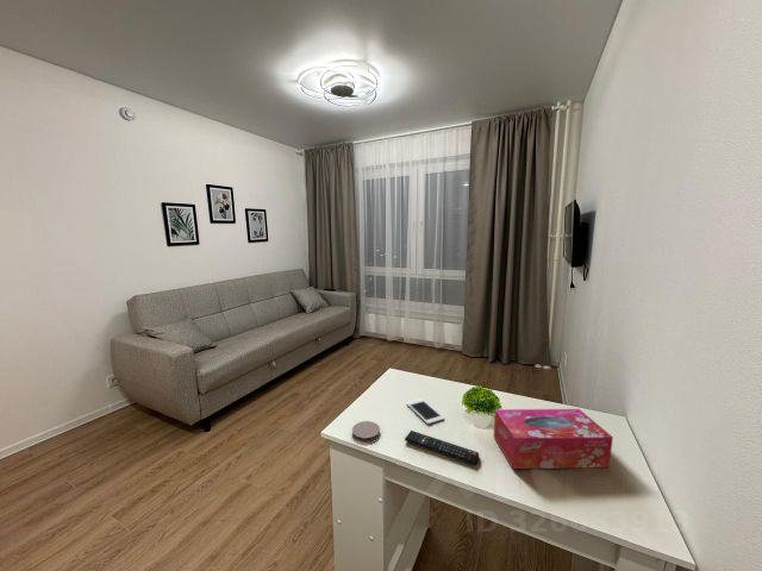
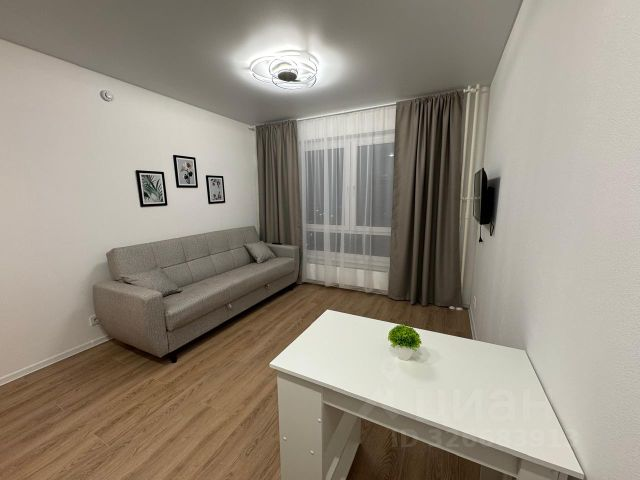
- coaster (366, 431)
- cell phone (424, 410)
- tissue box (548, 437)
- remote control (441, 447)
